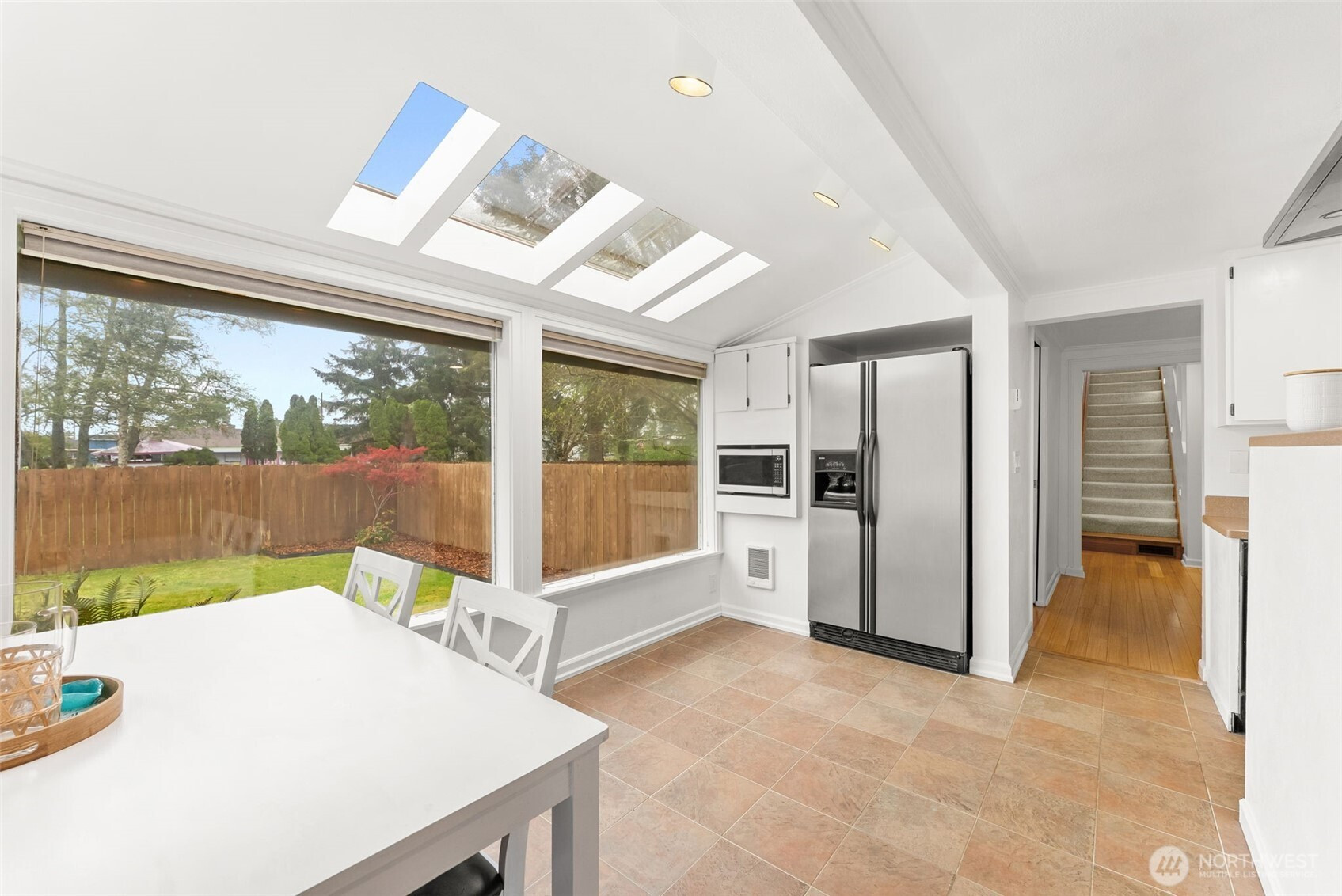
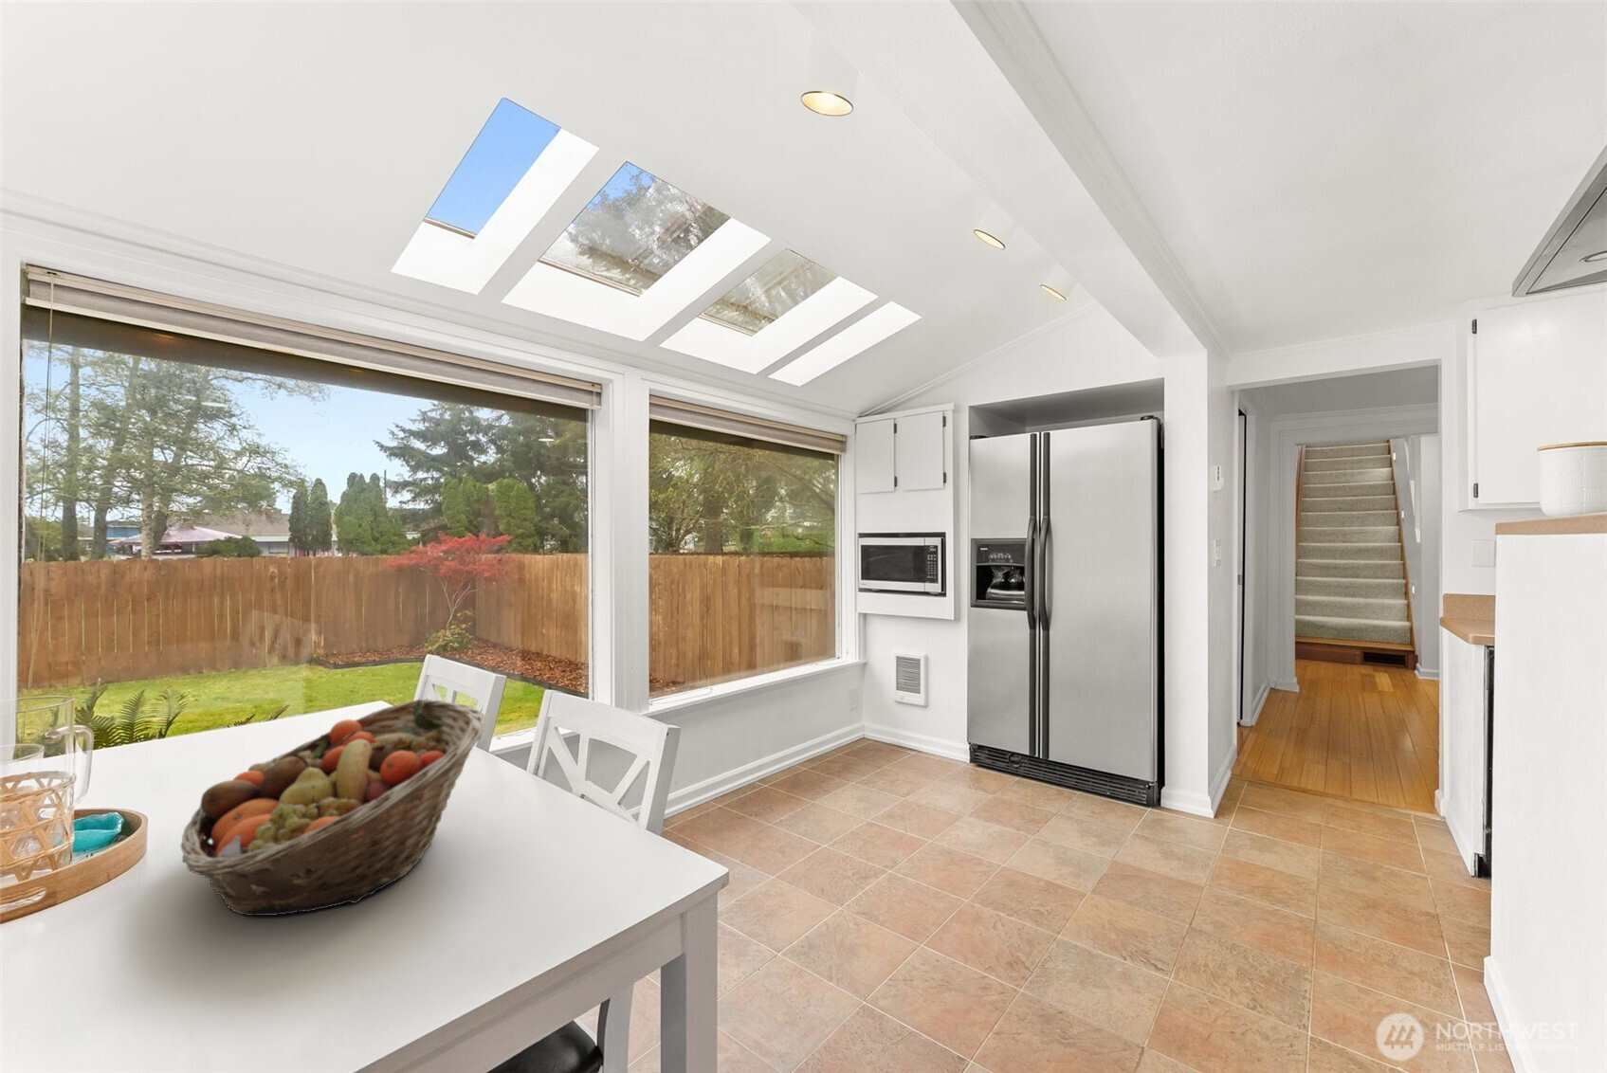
+ fruit basket (345, 792)
